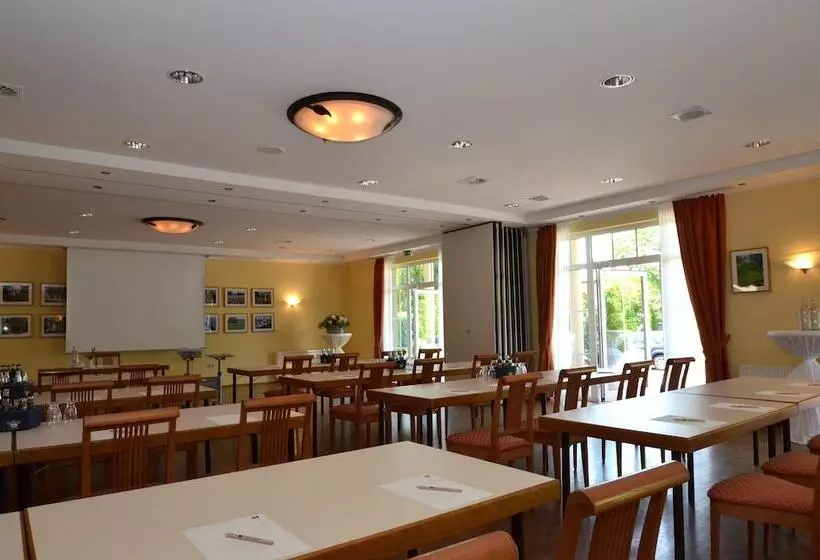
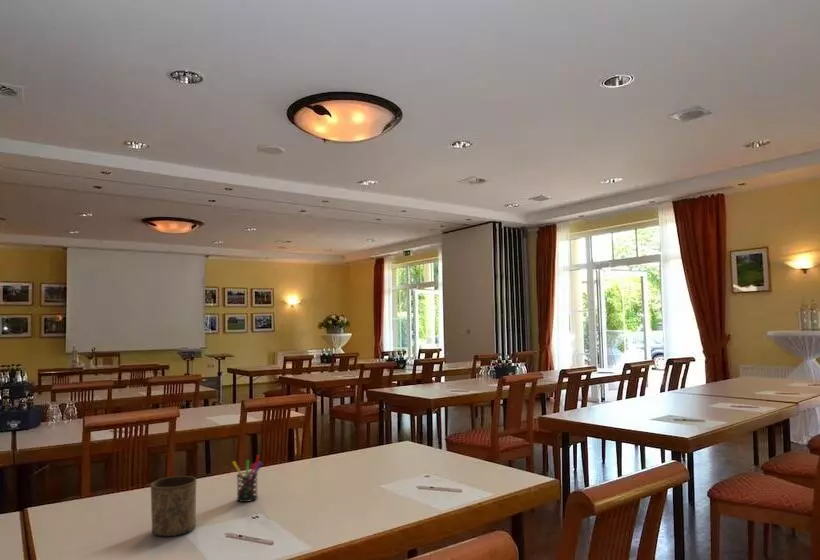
+ pen holder (248, 476)
+ cup (173, 505)
